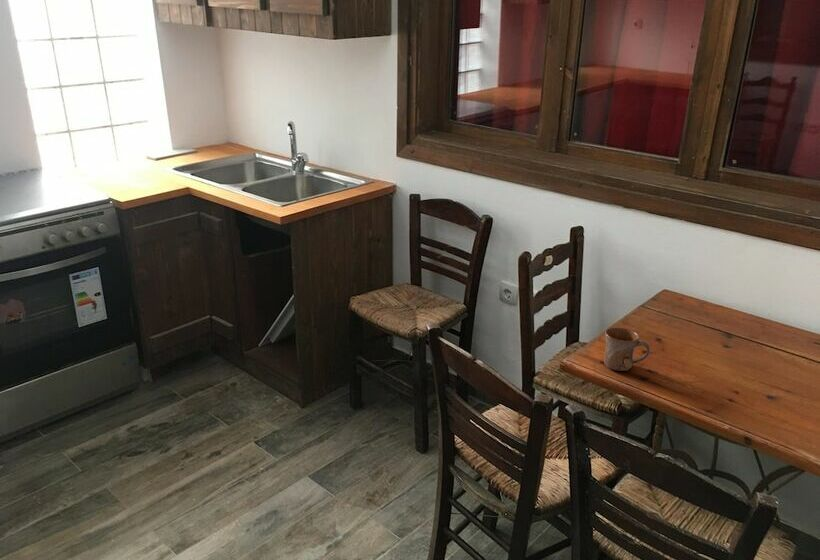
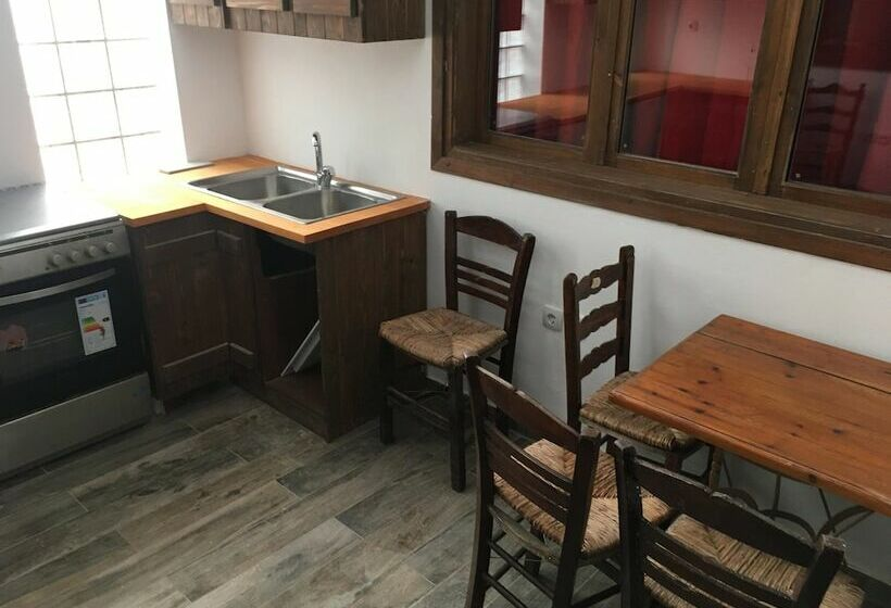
- mug (626, 350)
